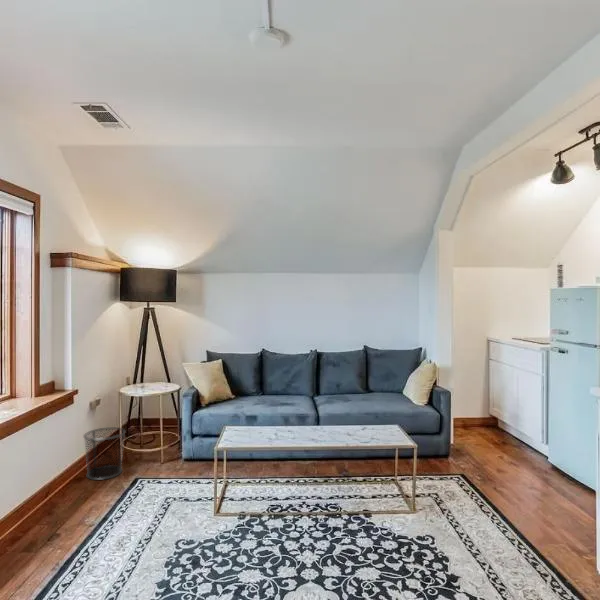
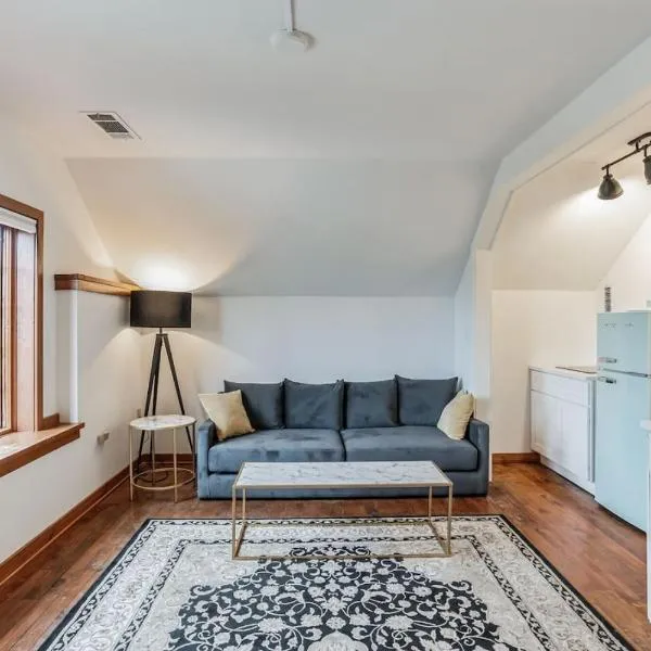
- waste bin (104, 453)
